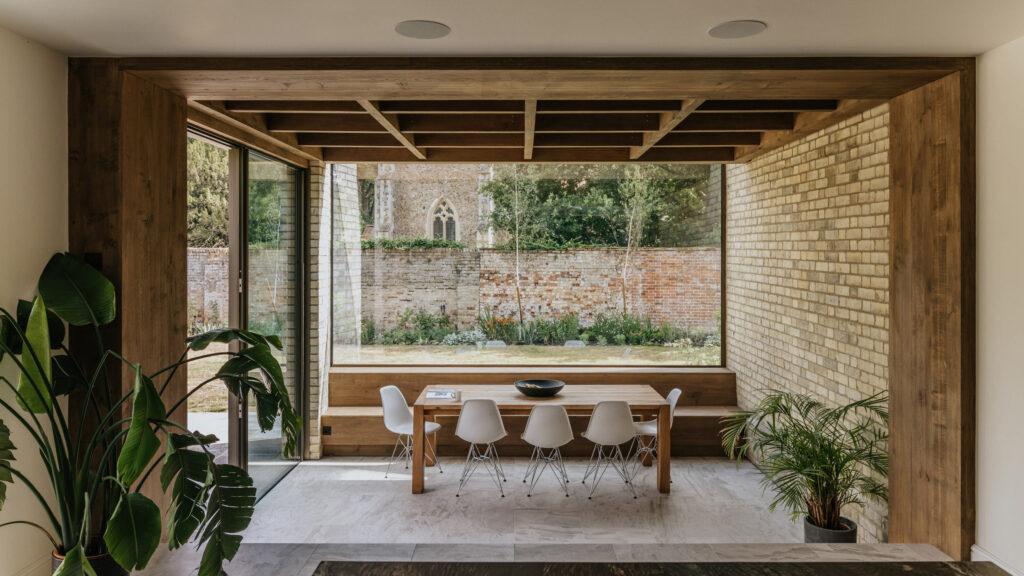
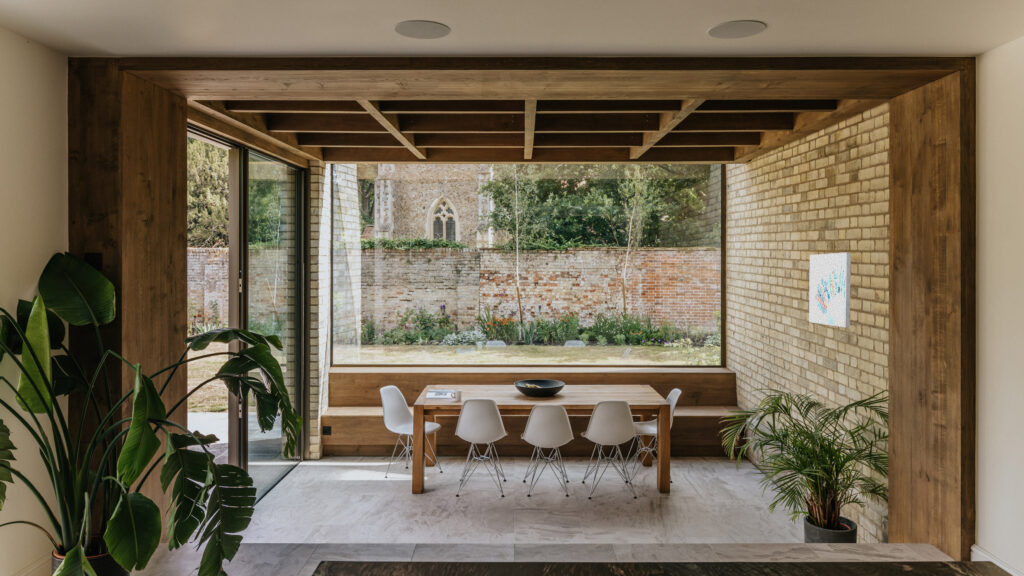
+ wall art (828, 289)
